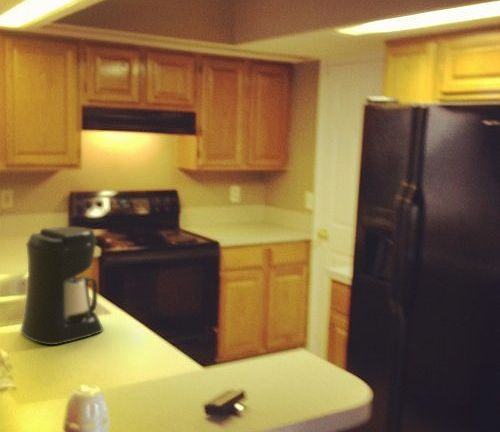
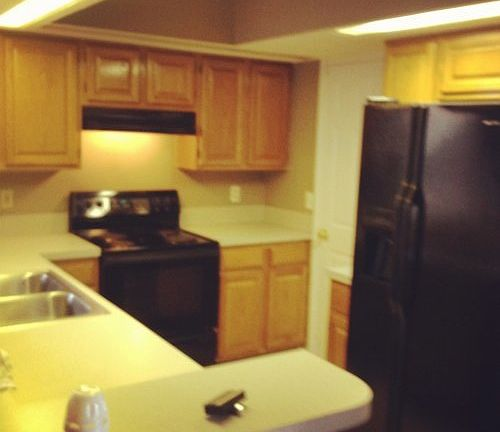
- coffee maker (61, 281)
